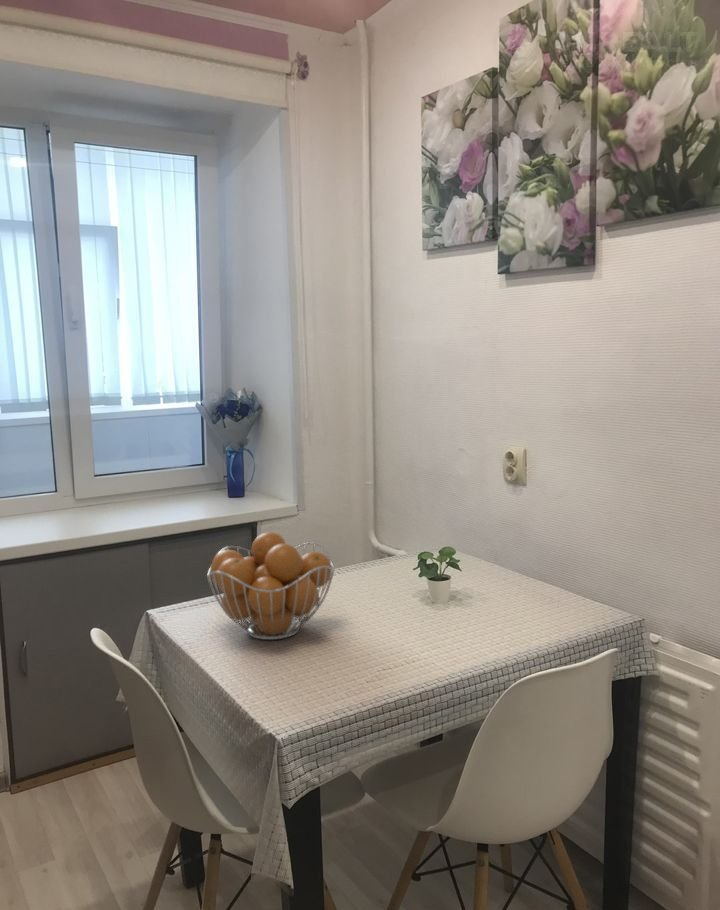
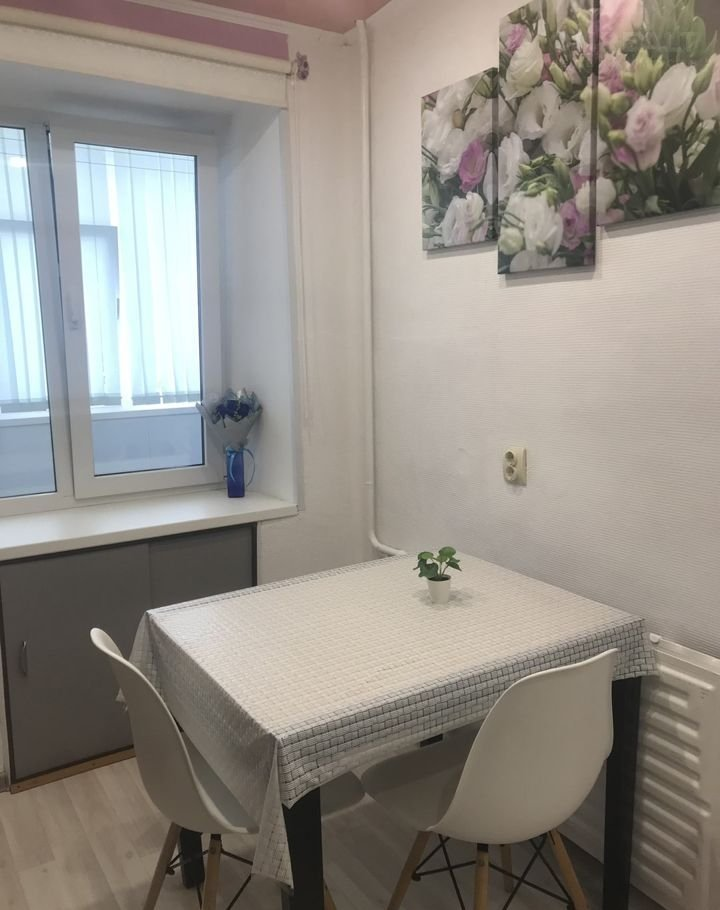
- fruit basket (271, 584)
